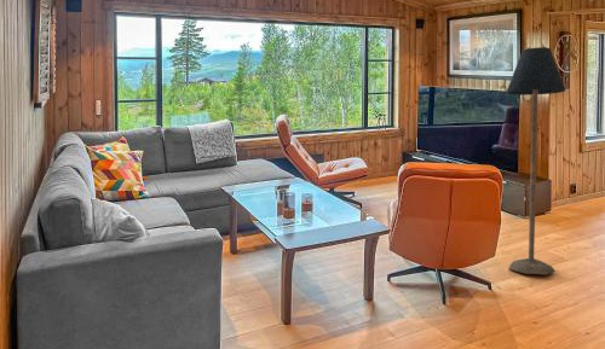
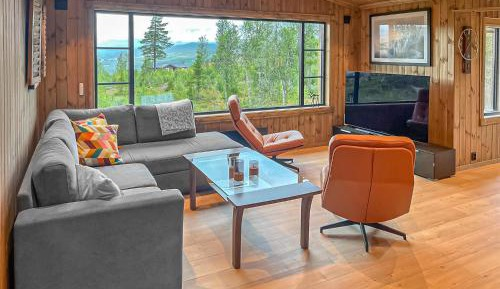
- floor lamp (532, 161)
